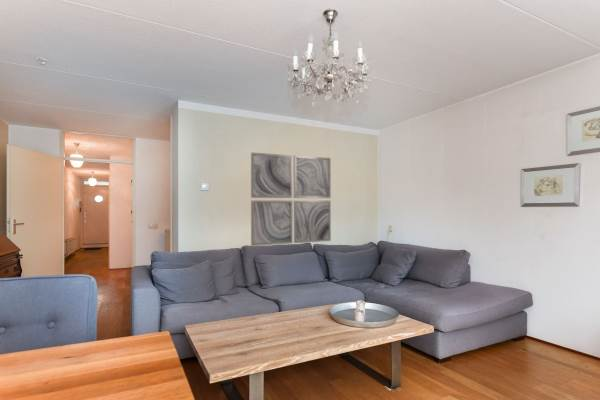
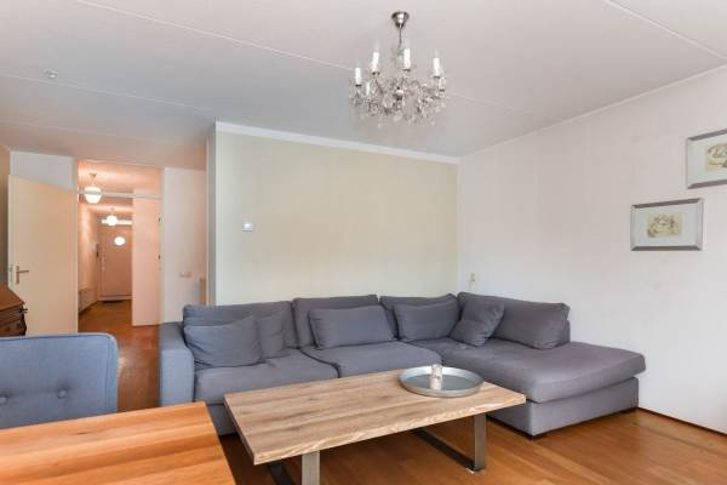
- wall art (294, 197)
